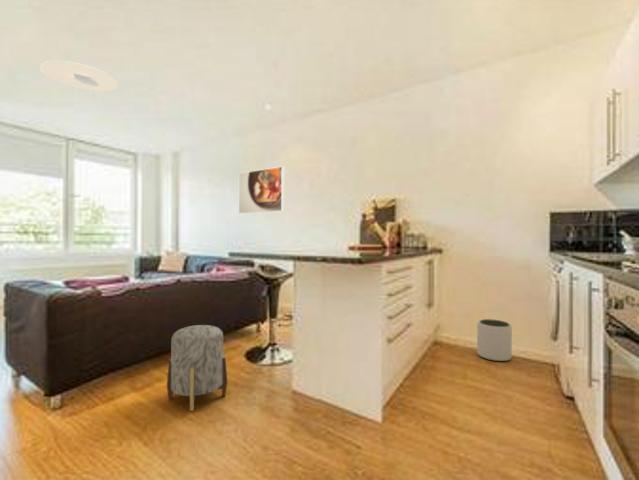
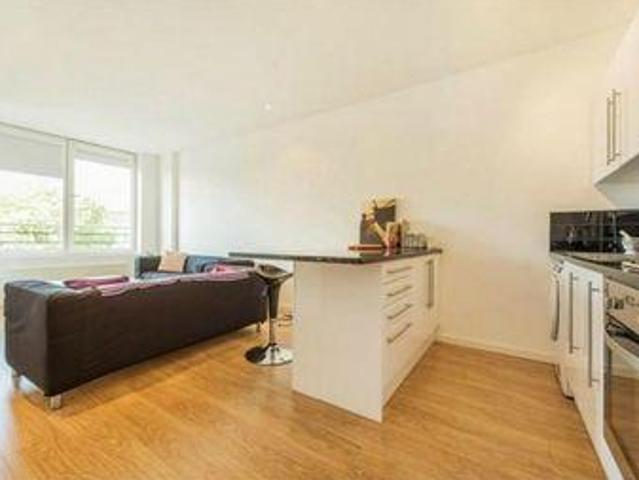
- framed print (260, 191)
- plant pot (494, 339)
- stool (197, 362)
- ceiling light (81, 74)
